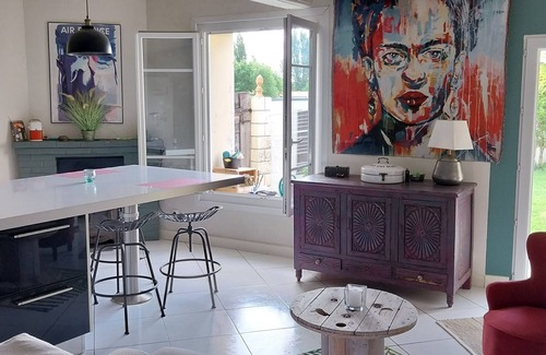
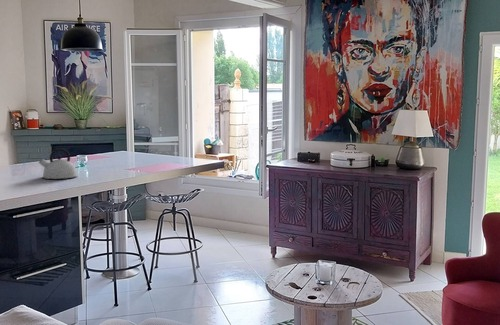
+ kettle (57, 162)
